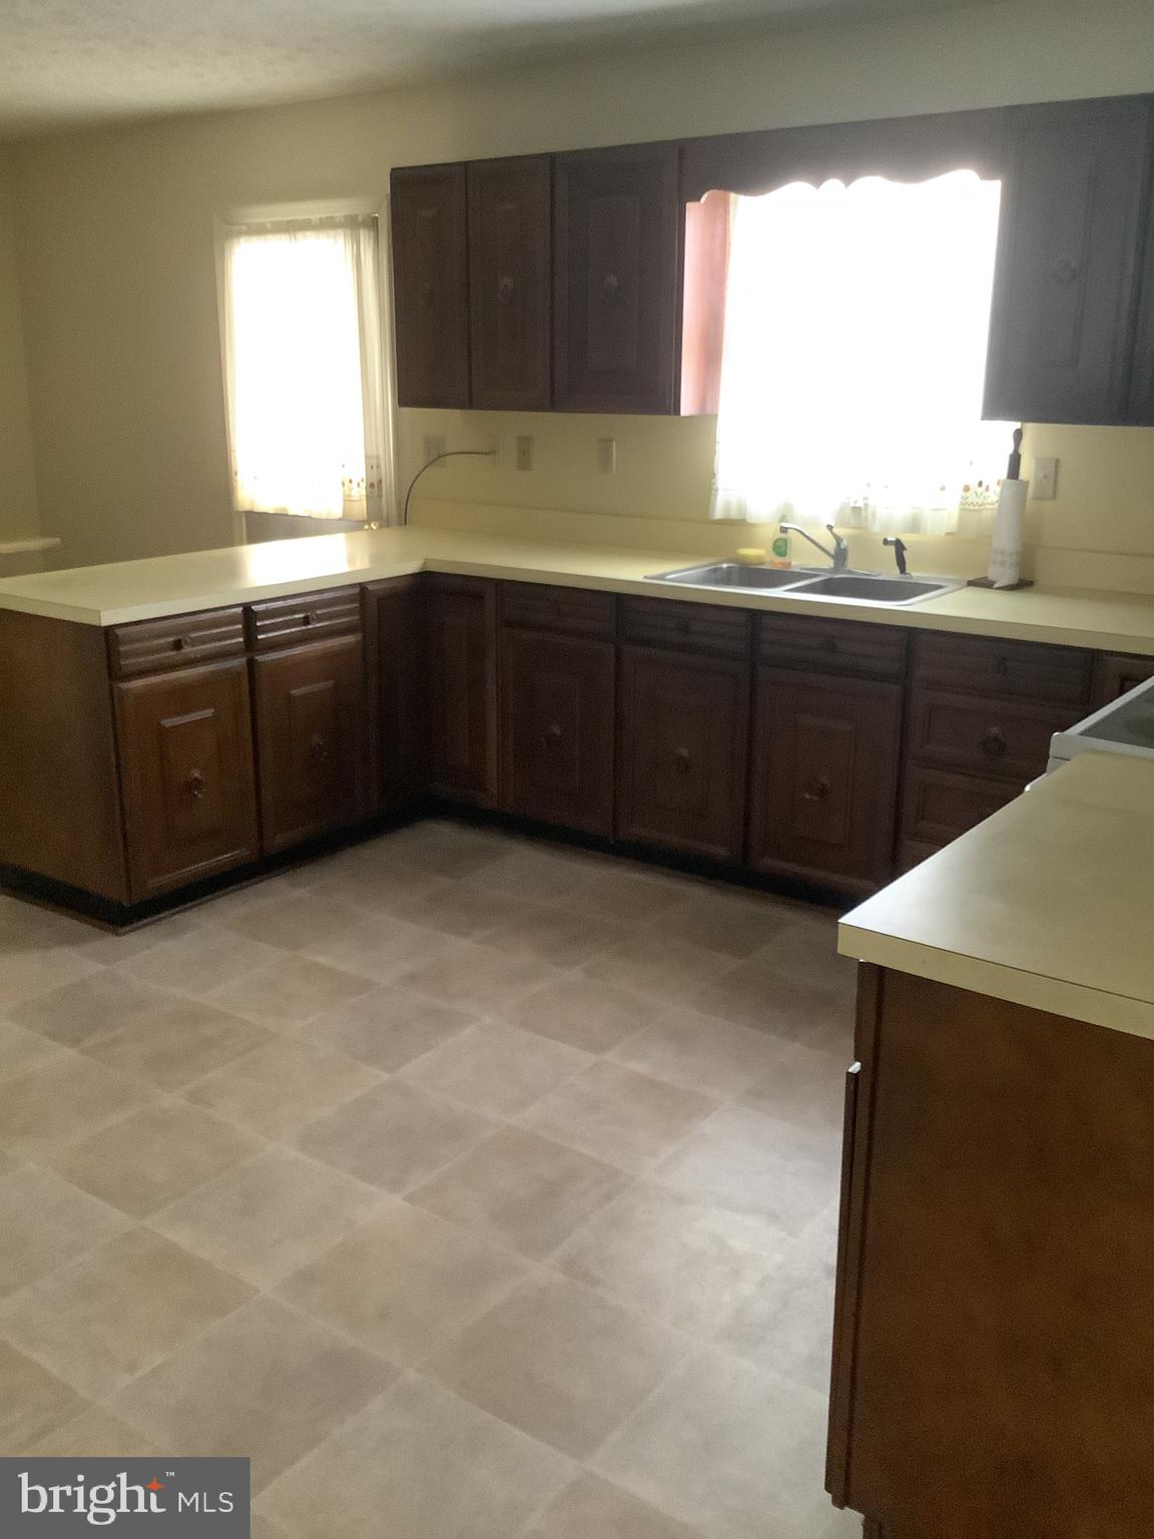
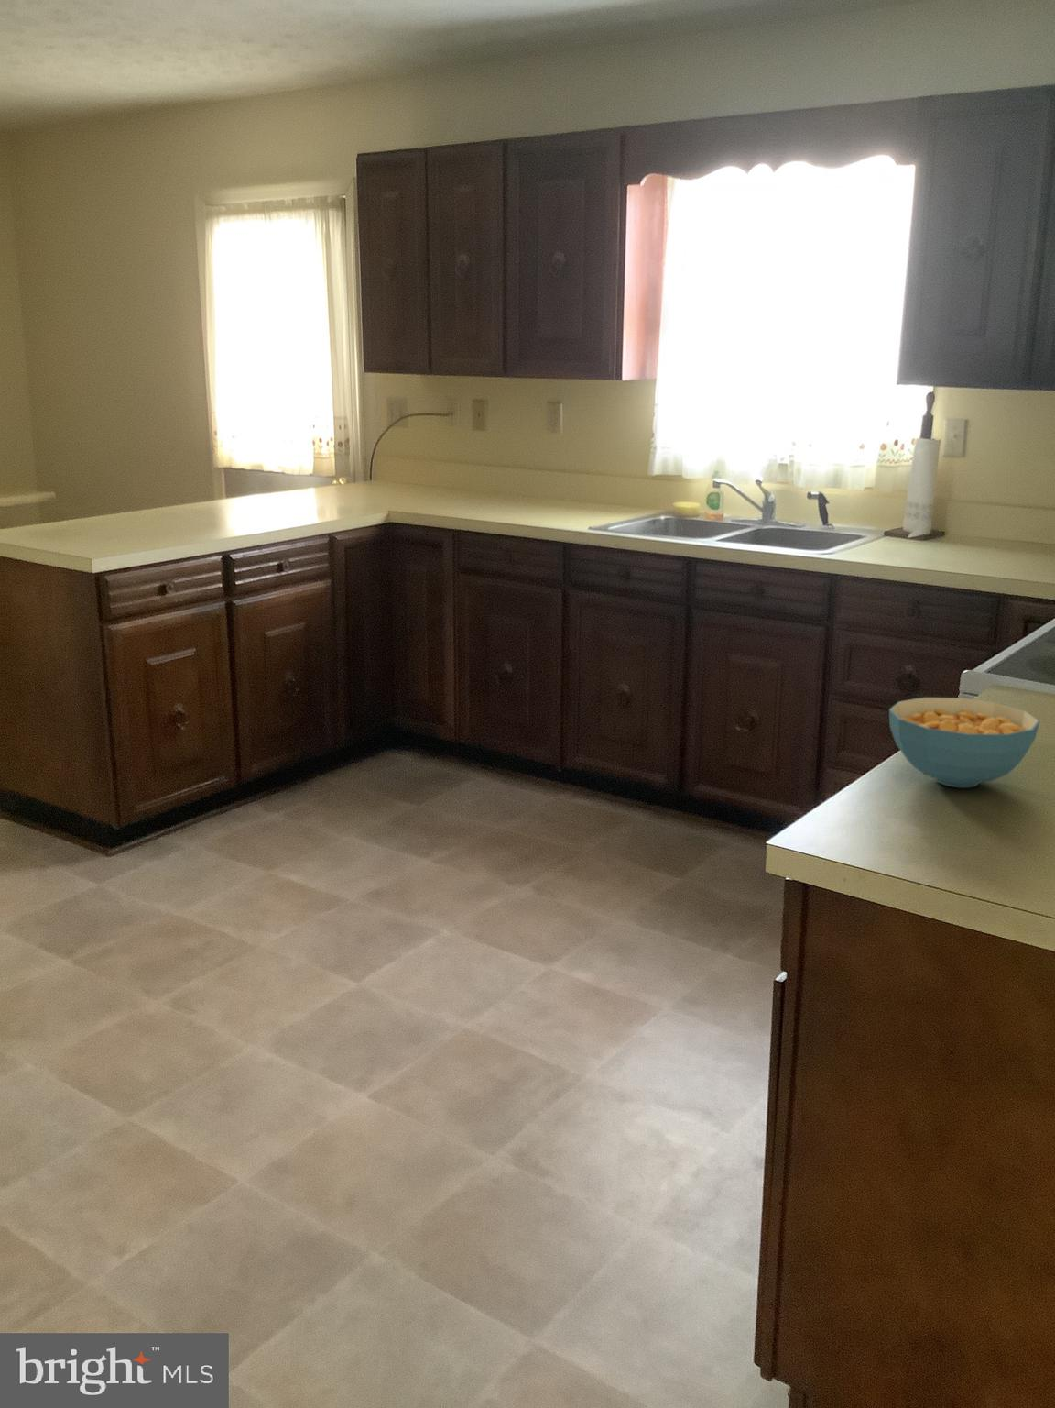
+ cereal bowl (960, 748)
